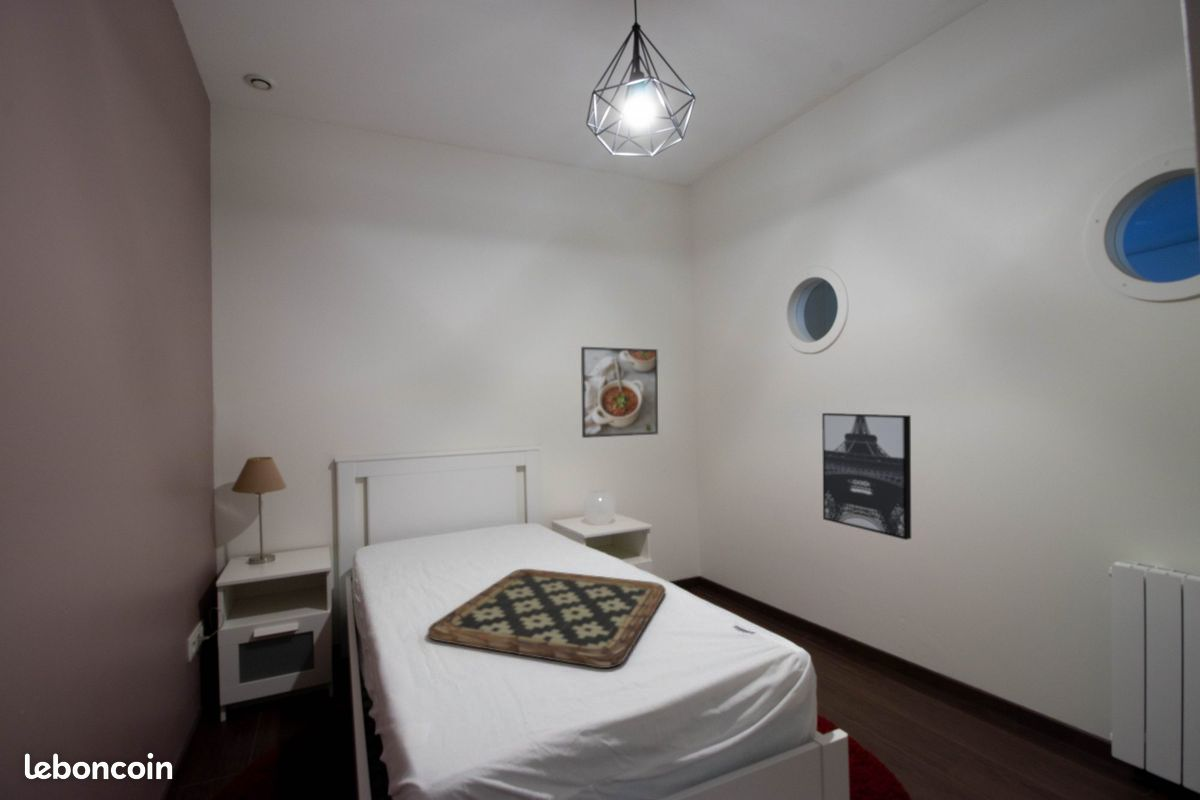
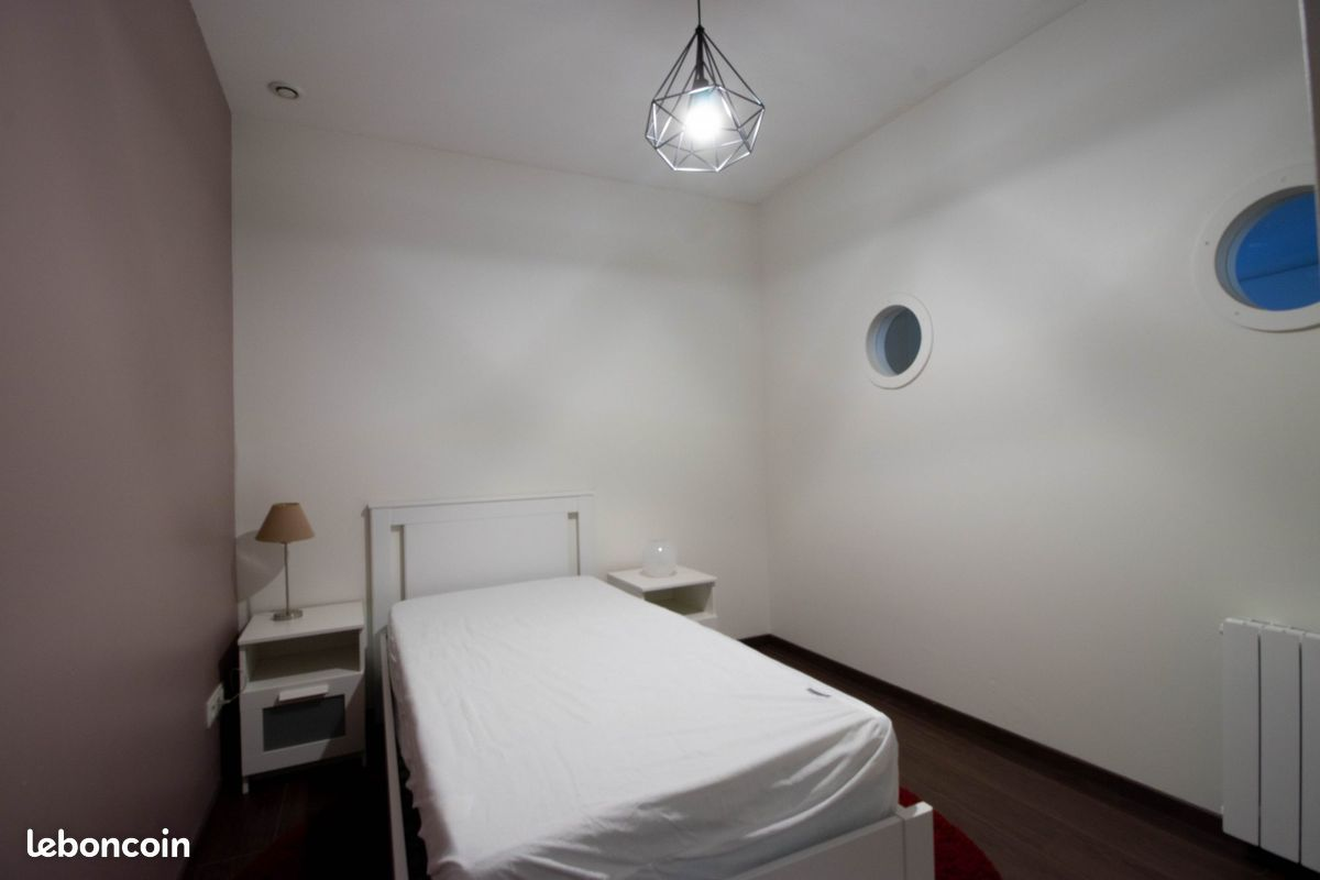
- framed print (620, 392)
- tray (557, 608)
- wall art (863, 471)
